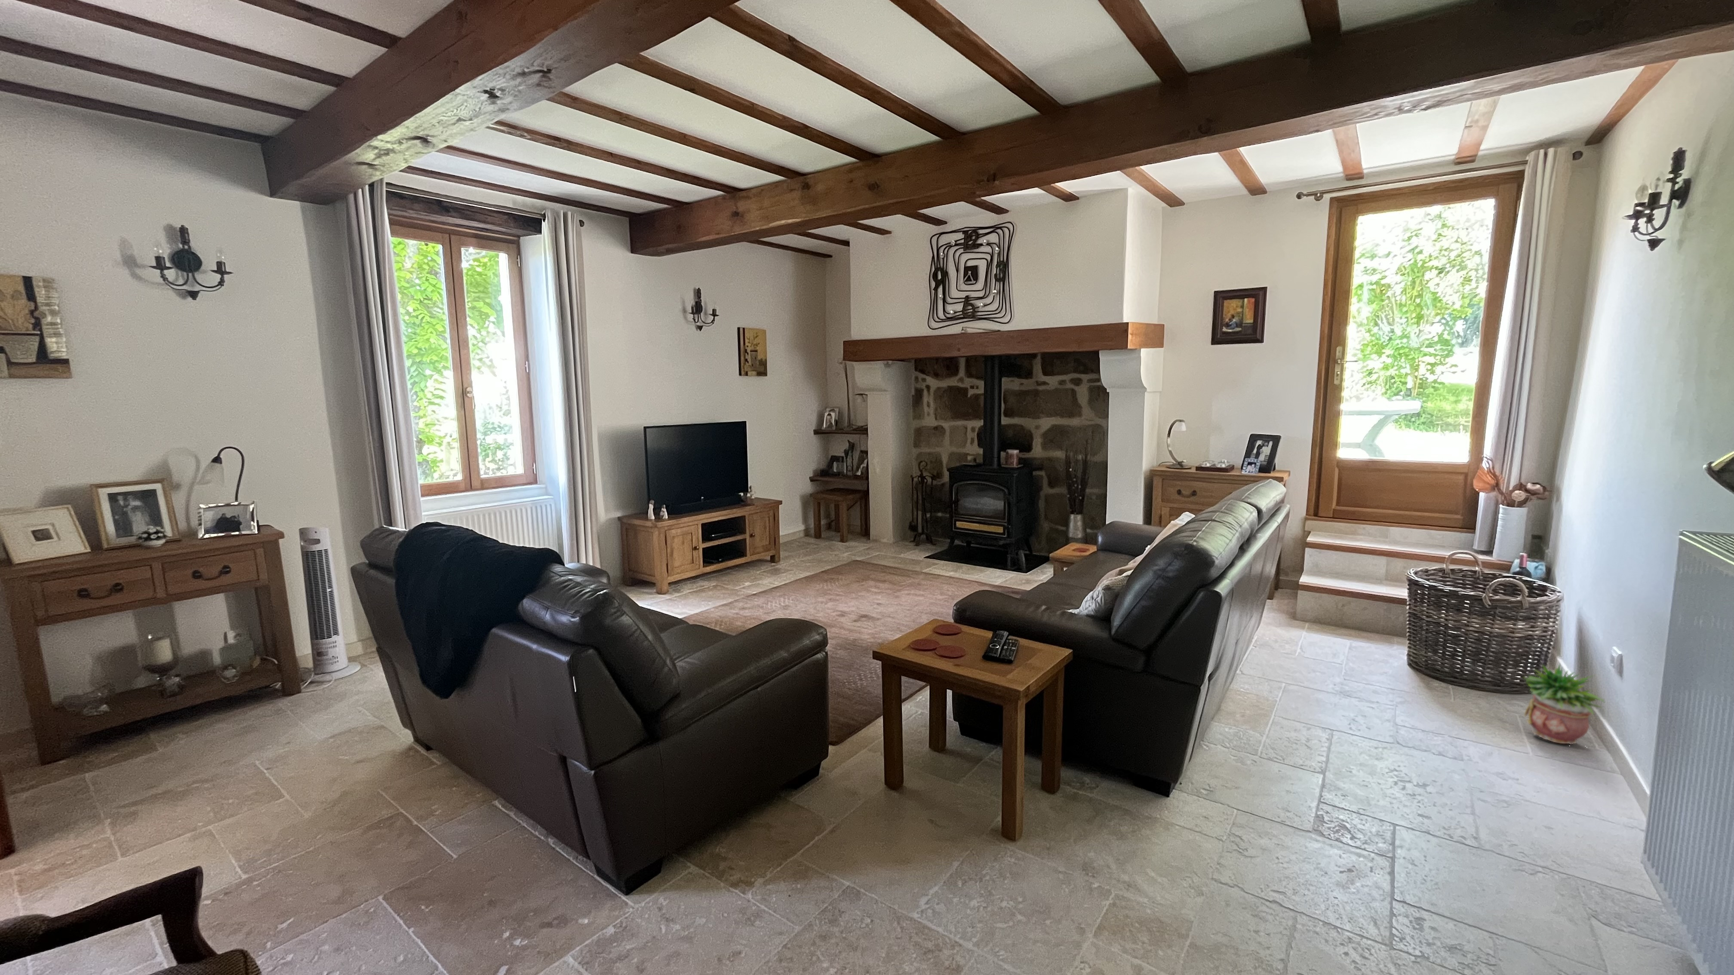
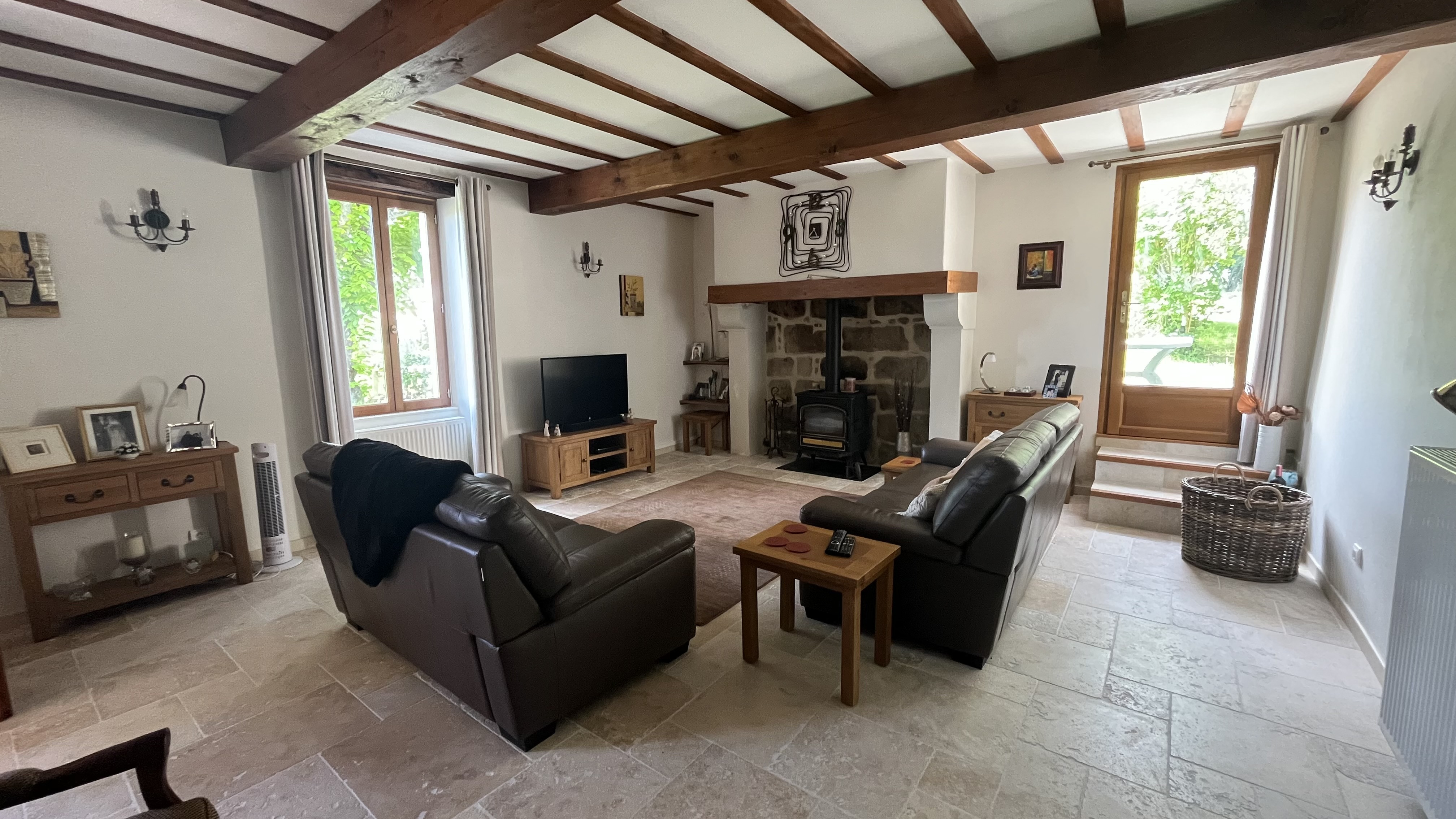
- potted plant (1564, 704)
